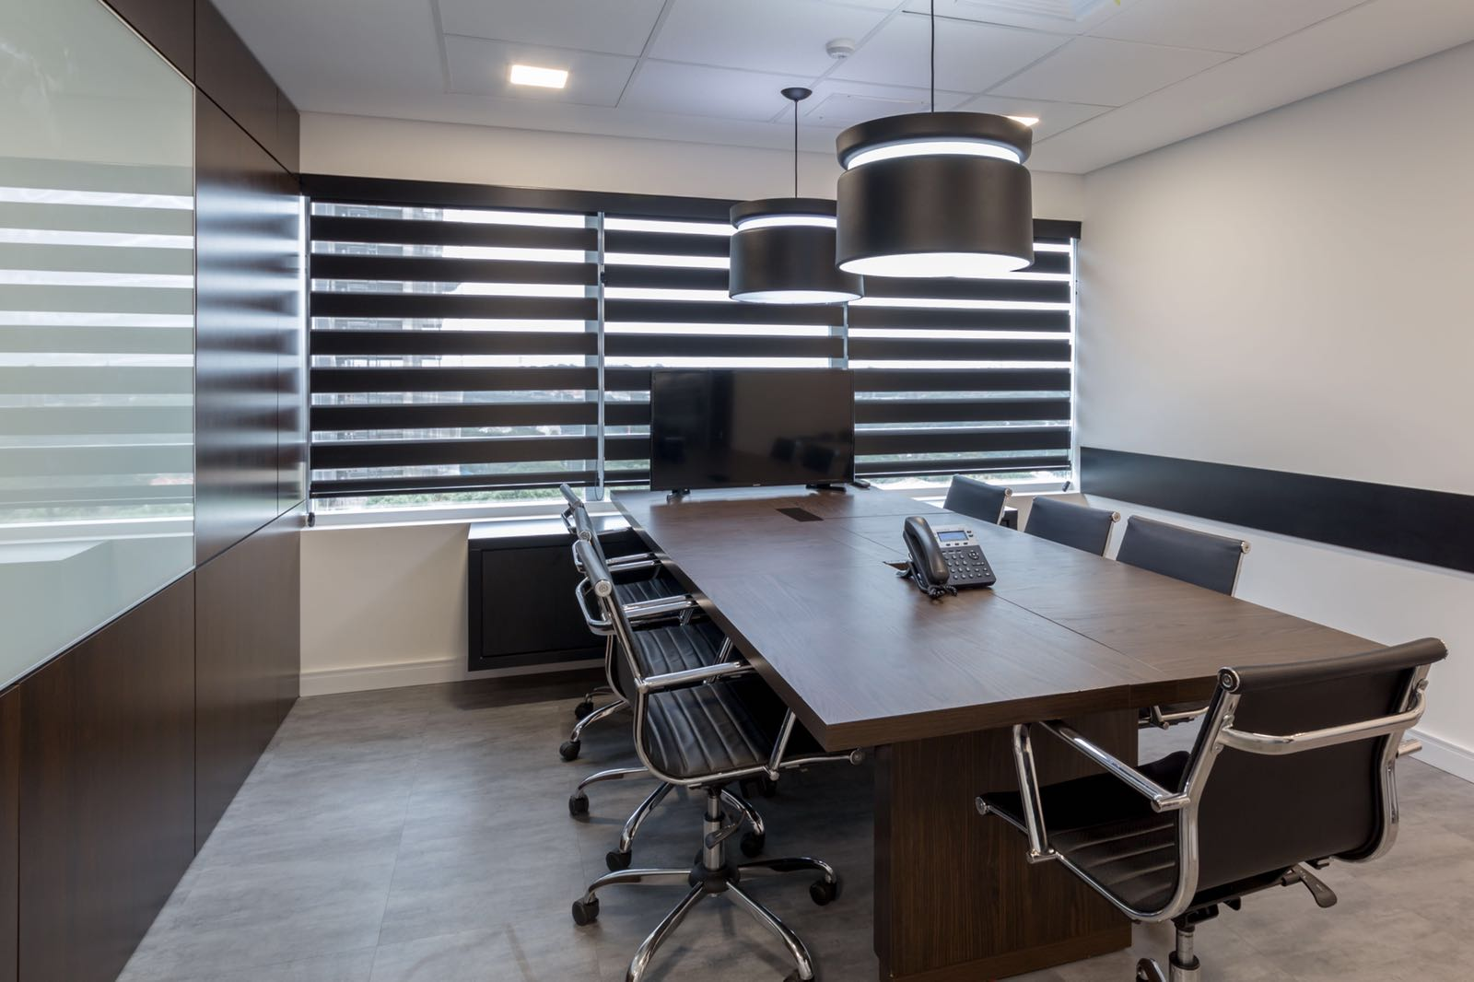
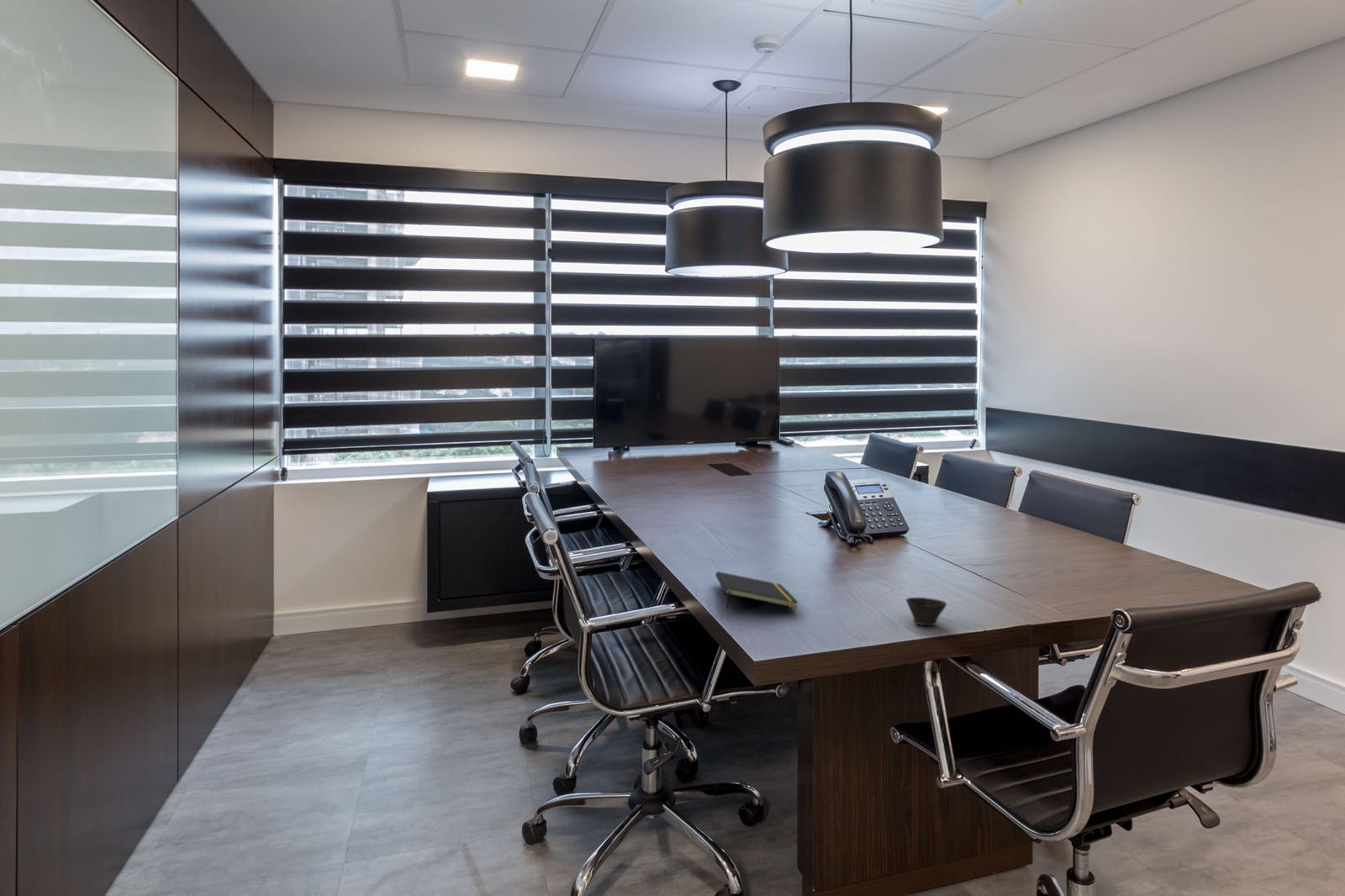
+ cup (926, 611)
+ notepad (754, 588)
